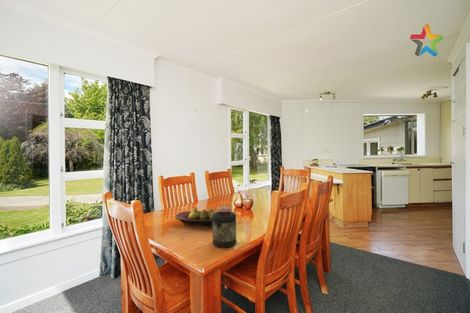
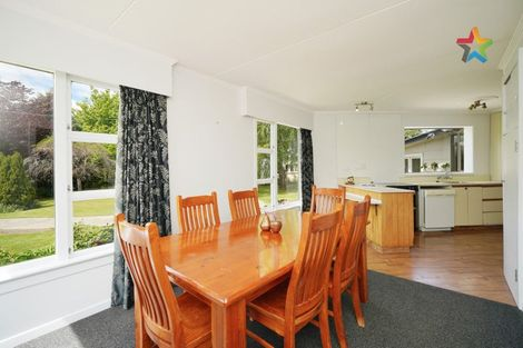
- fruit bowl (202, 215)
- jar (224, 225)
